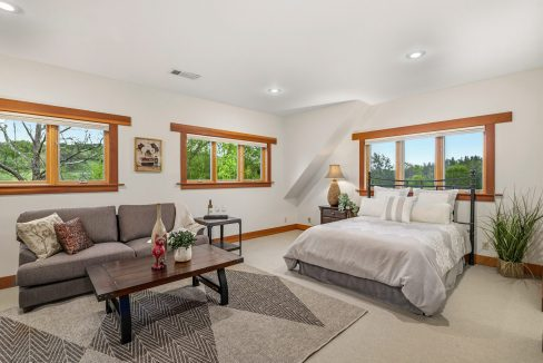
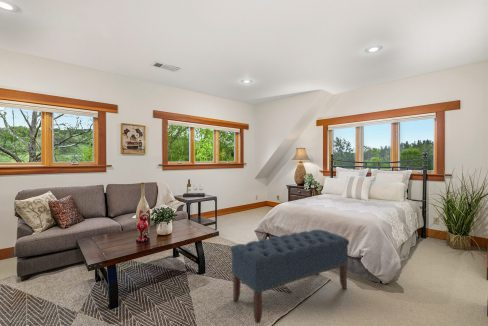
+ bench (292, 266)
